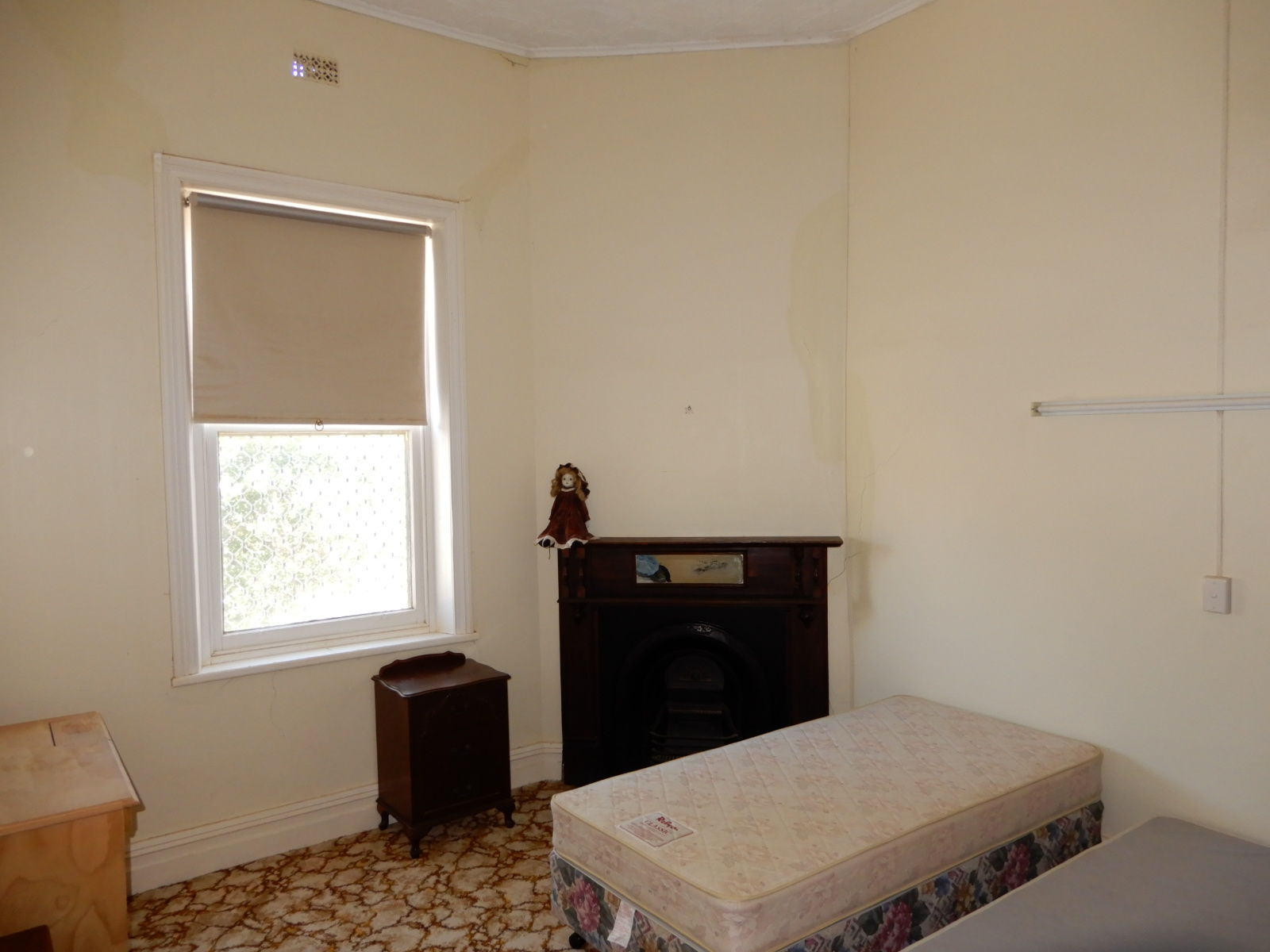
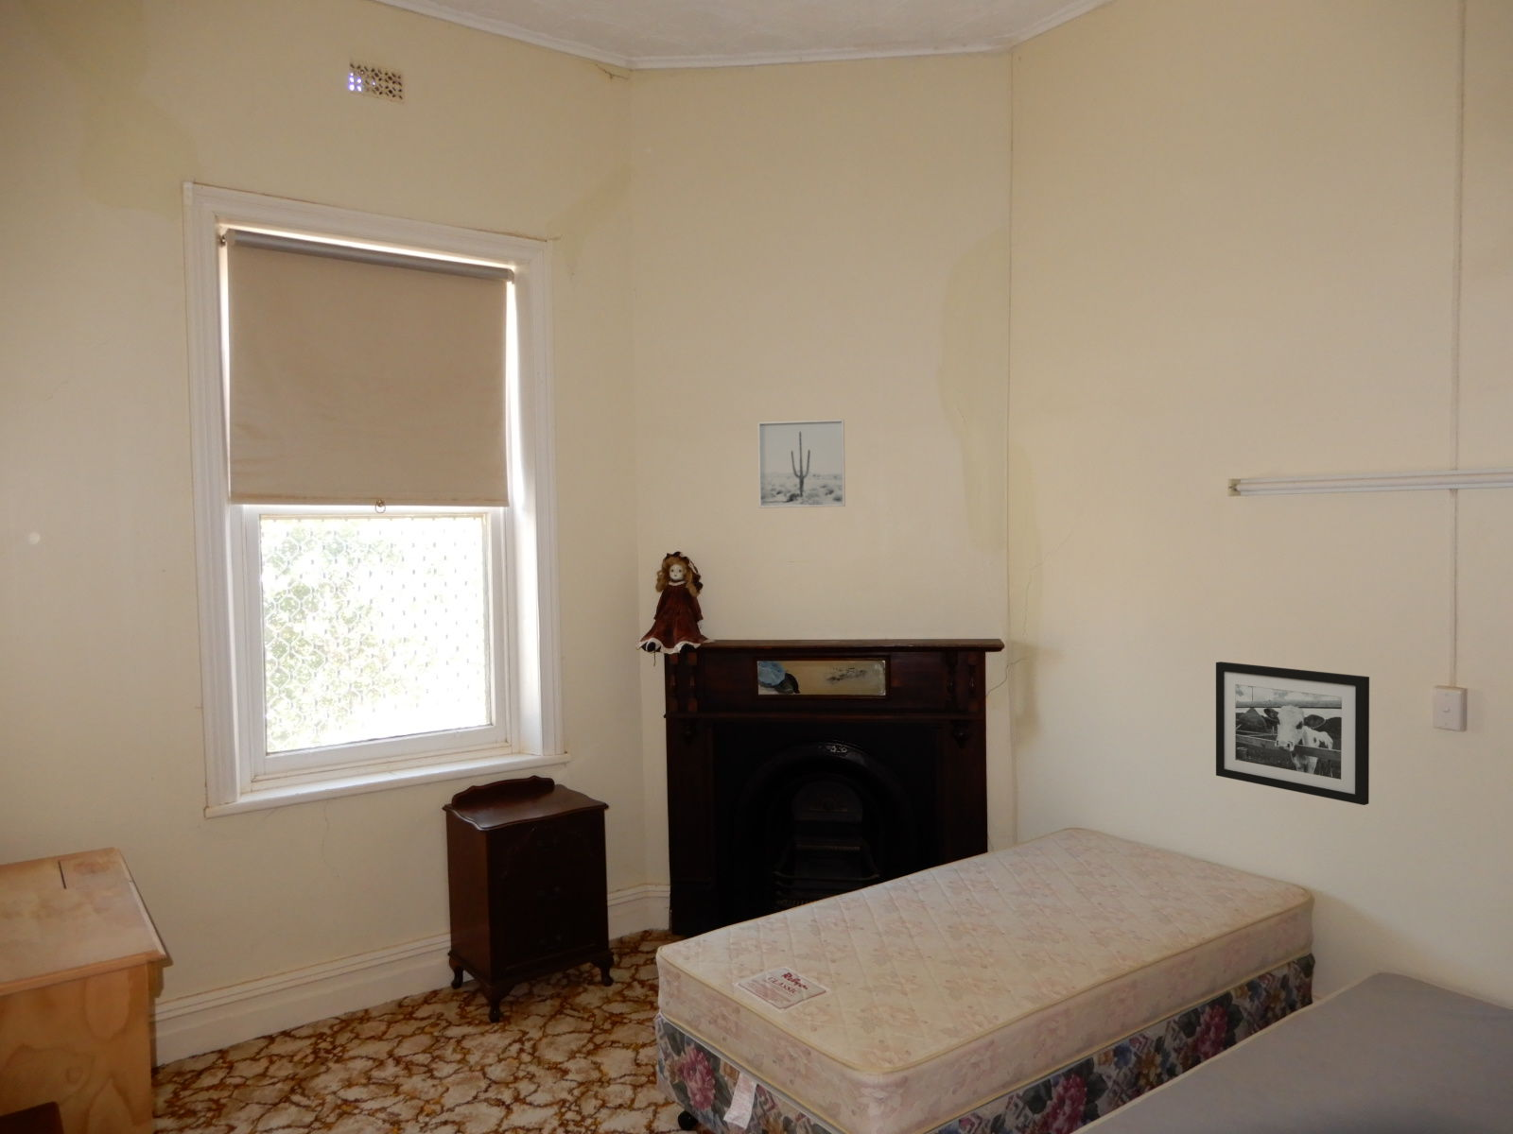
+ wall art (801, 465)
+ picture frame (1288, 729)
